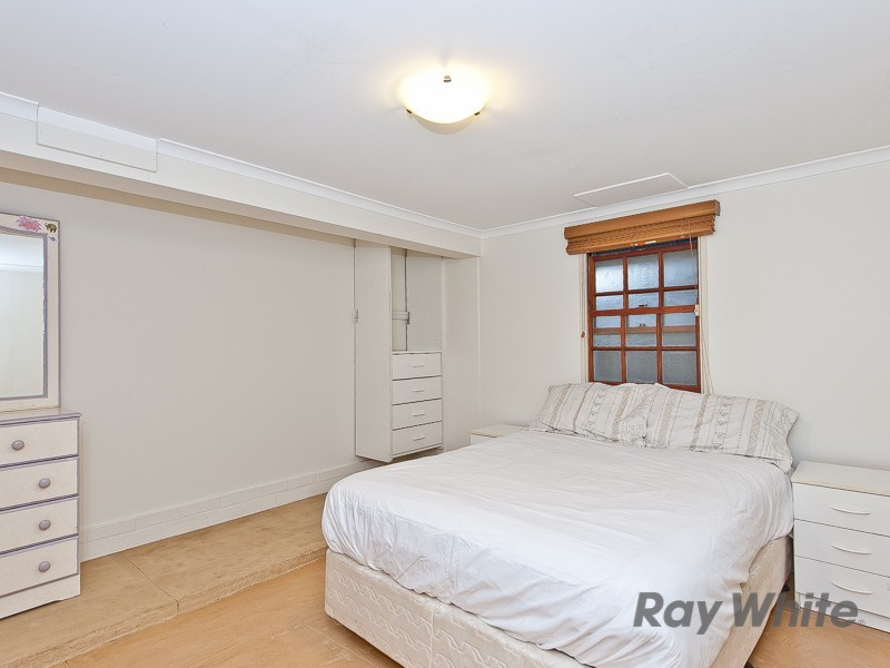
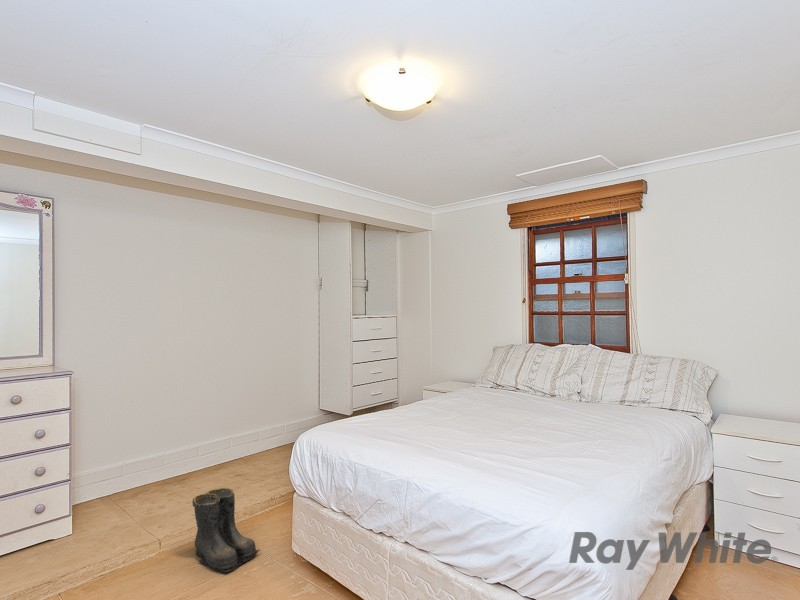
+ boots (223, 526)
